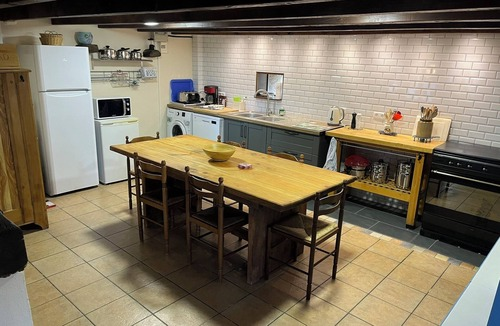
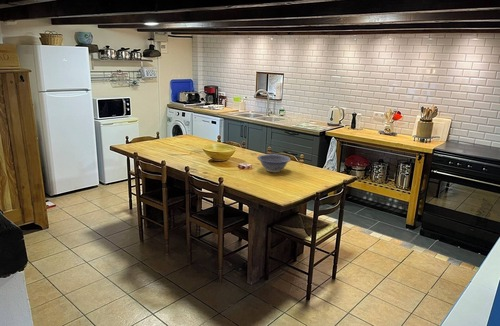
+ decorative bowl (273, 164)
